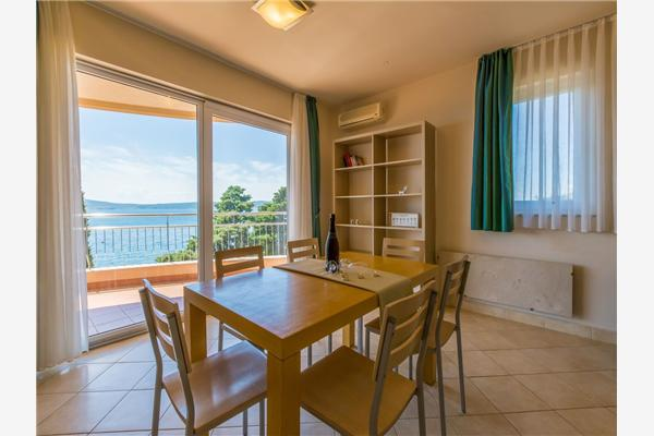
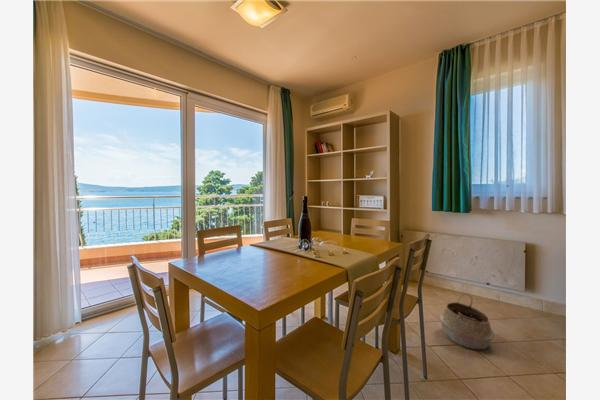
+ woven basket (465, 320)
